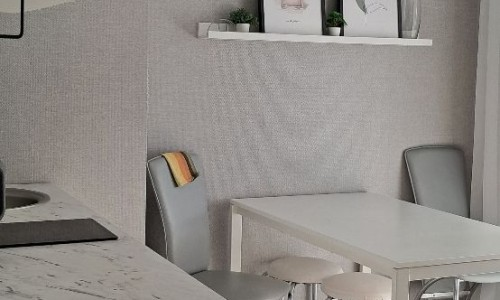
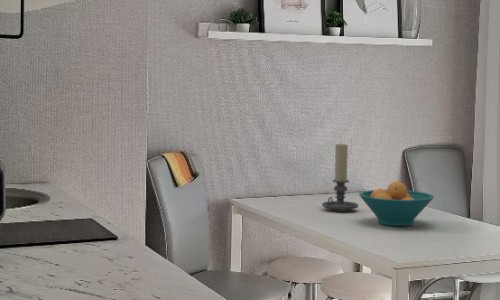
+ fruit bowl (396, 202)
+ candle holder (339, 176)
